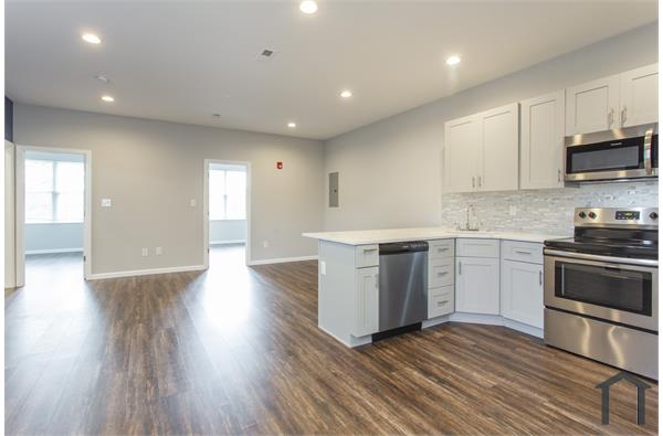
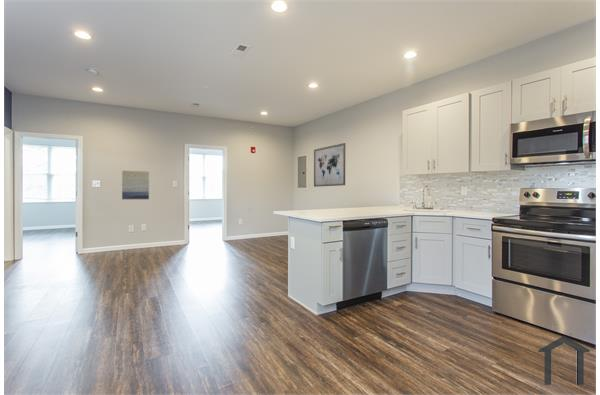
+ wall art (328, 166)
+ wall art (135, 185)
